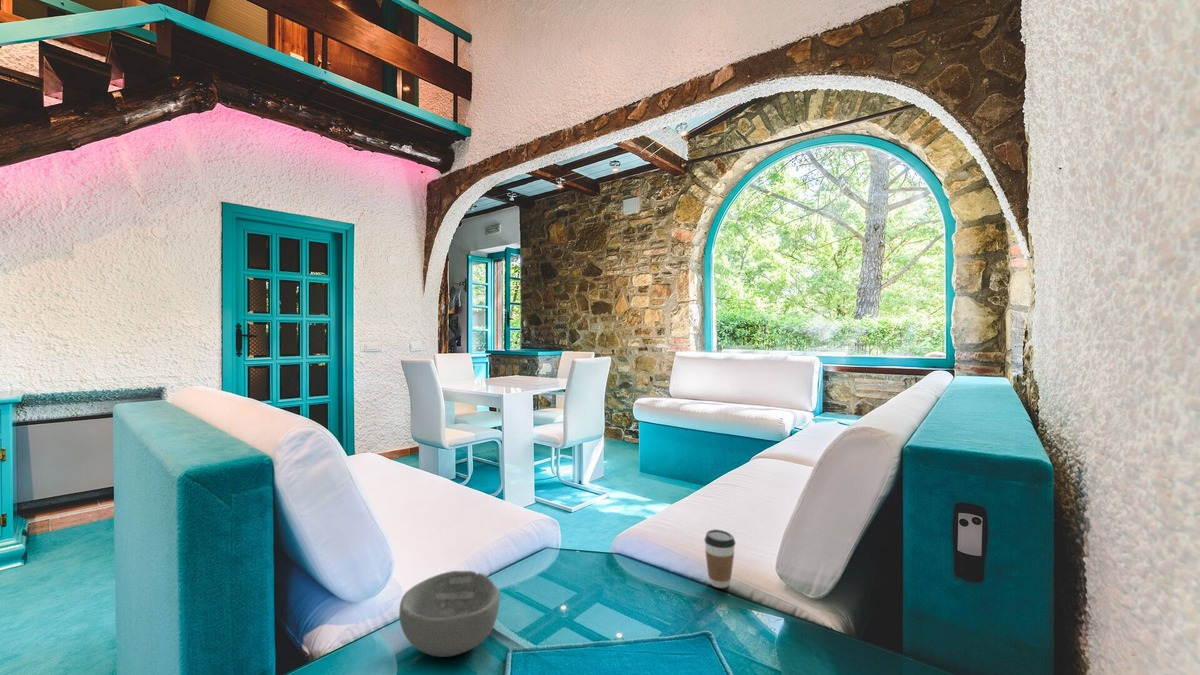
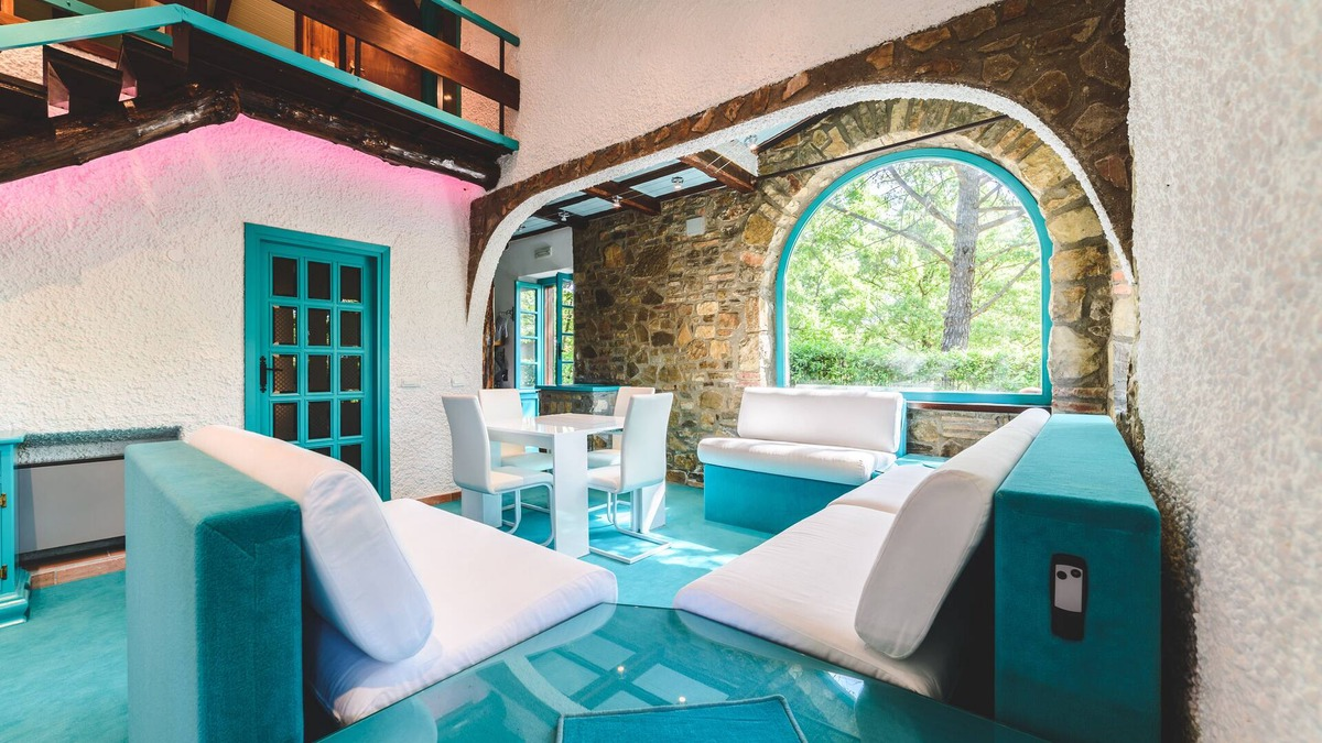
- coffee cup (719, 559)
- bowl (451, 617)
